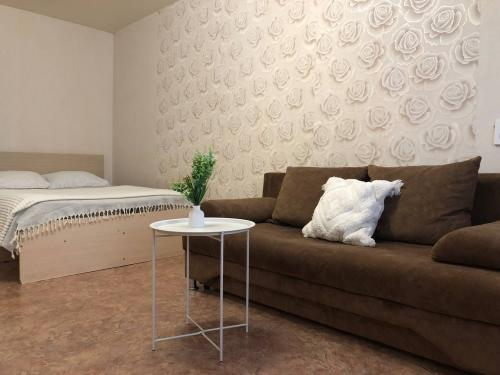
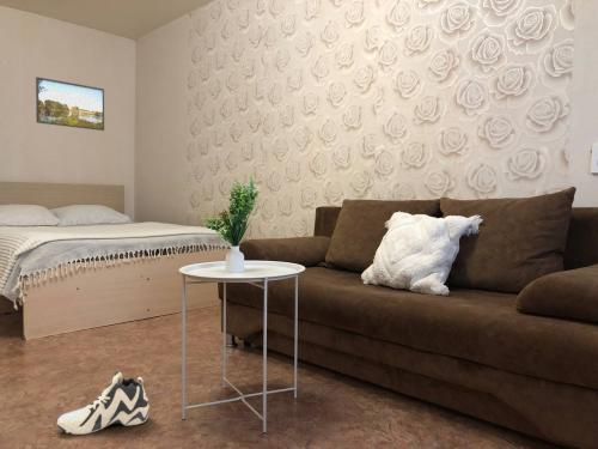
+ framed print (71, 104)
+ sneaker (104, 398)
